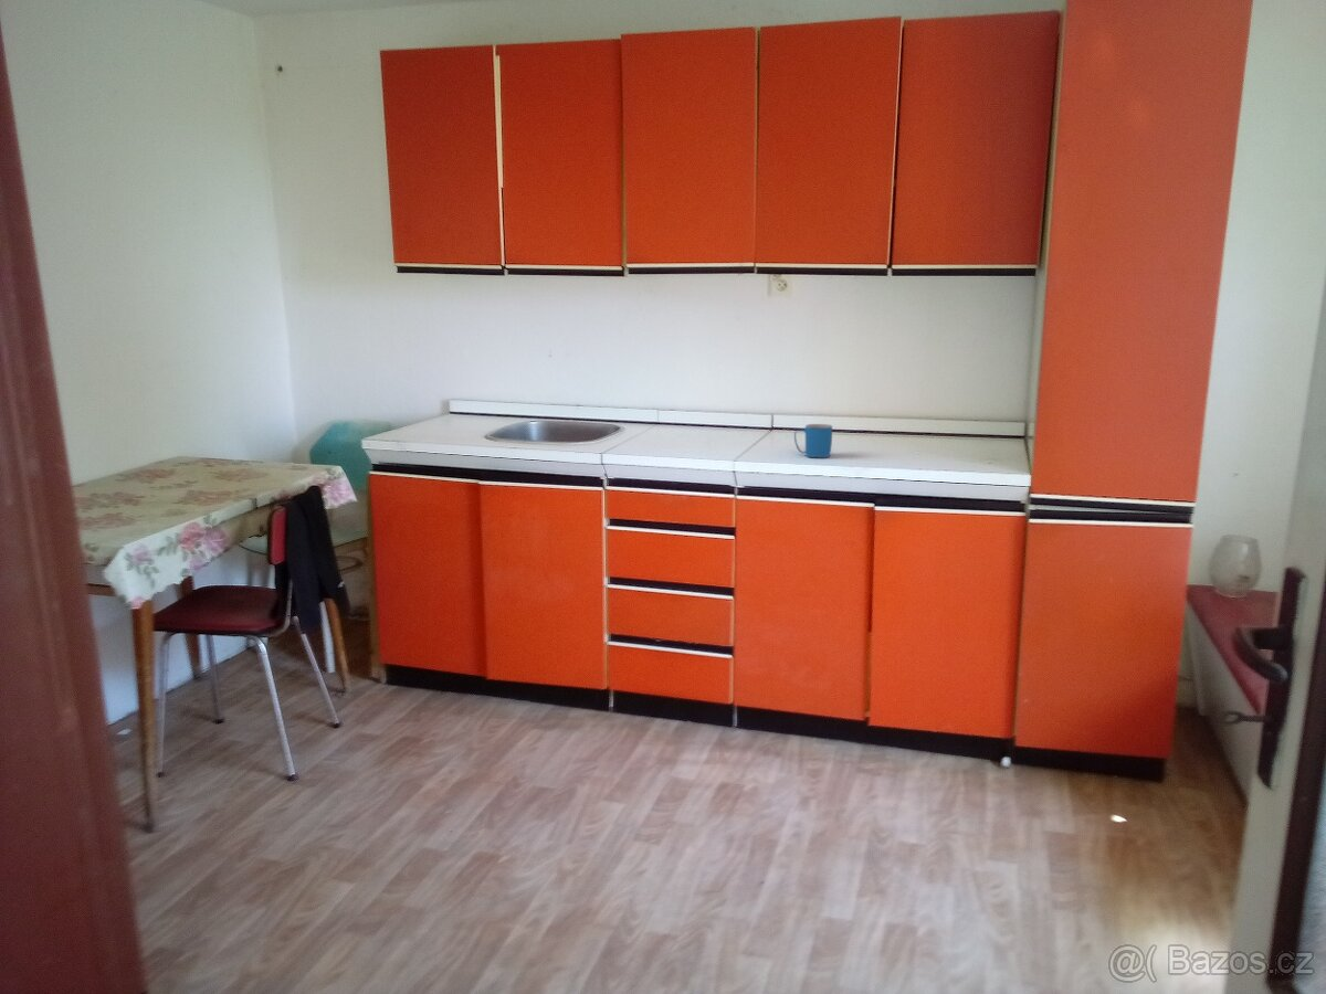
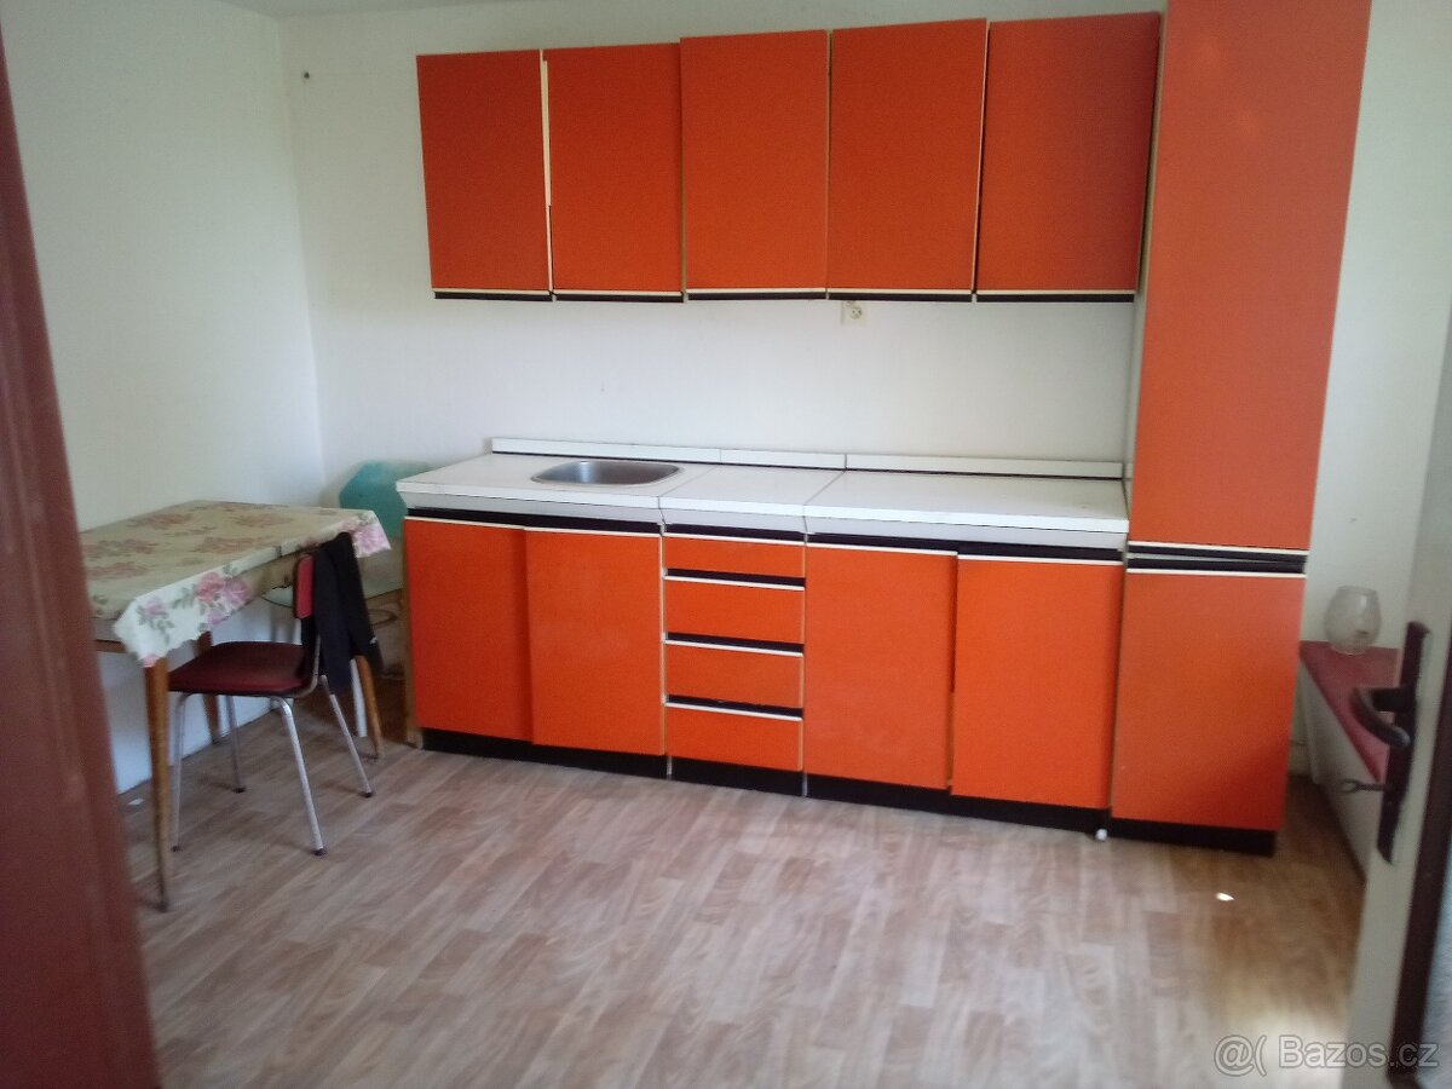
- mug (812, 440)
